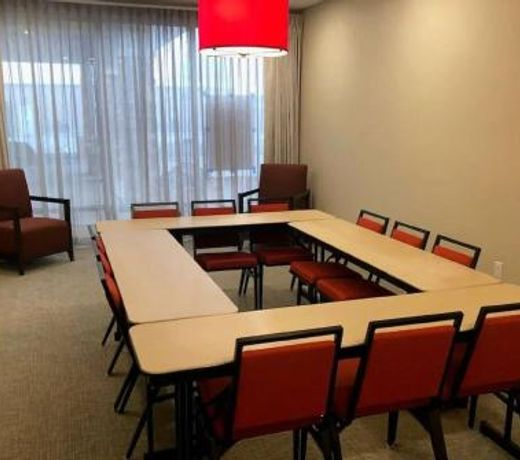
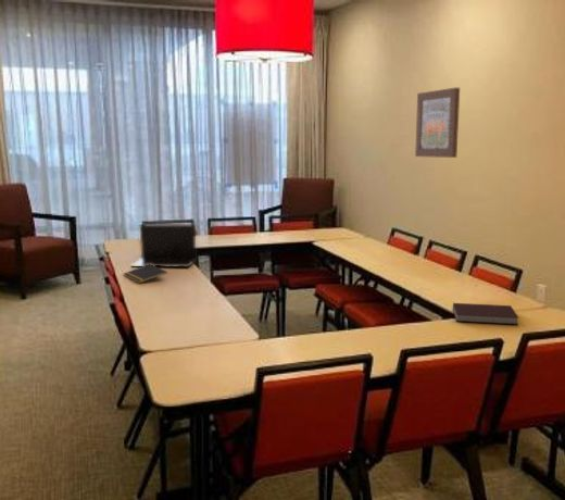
+ wall art (436, 124)
+ notepad (145, 273)
+ notebook (484, 313)
+ laptop (163, 245)
